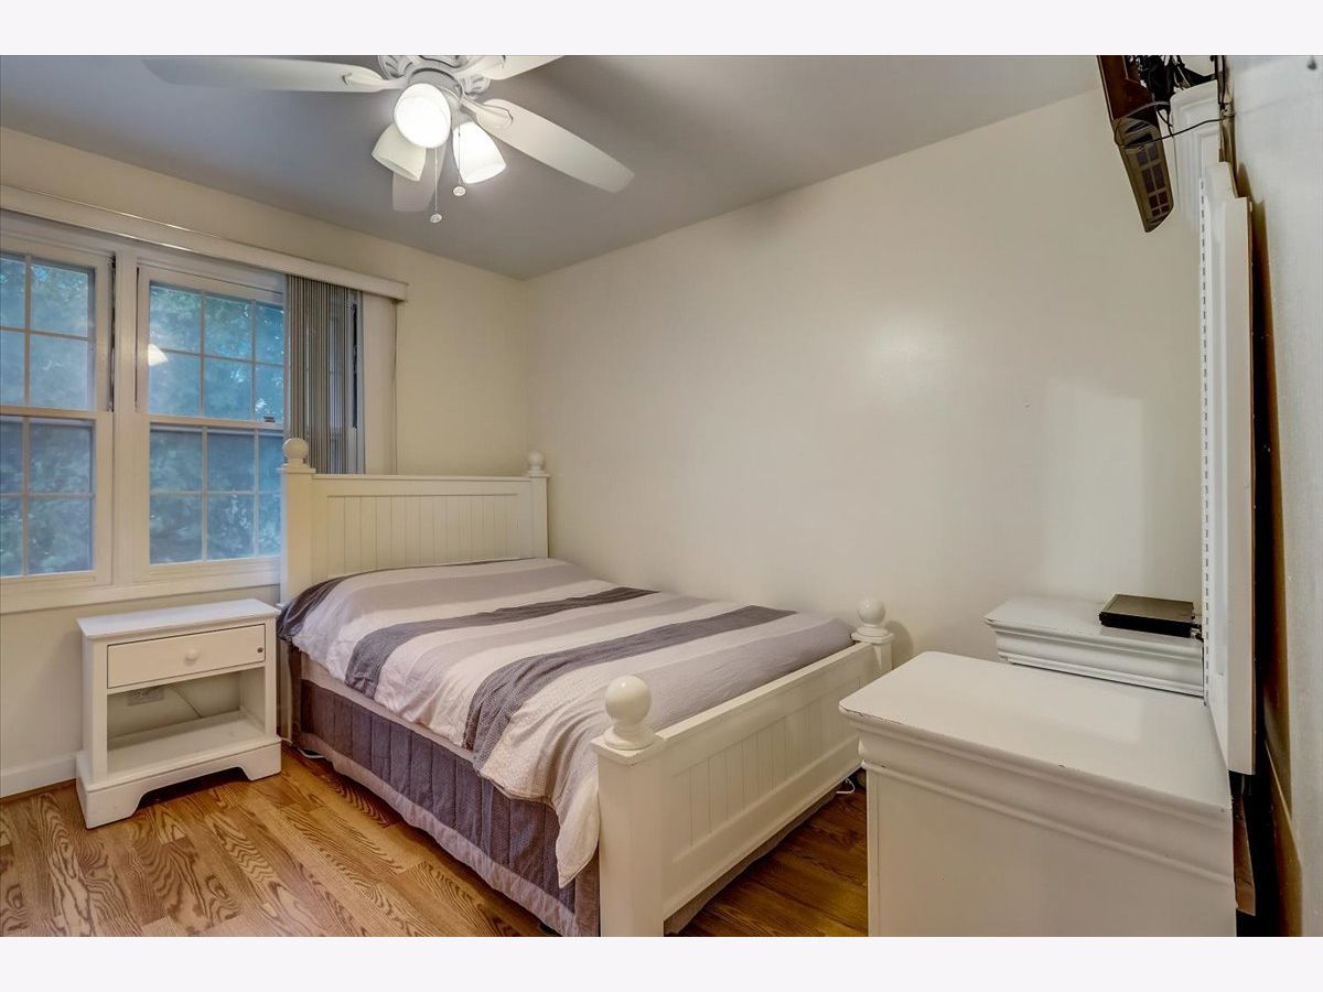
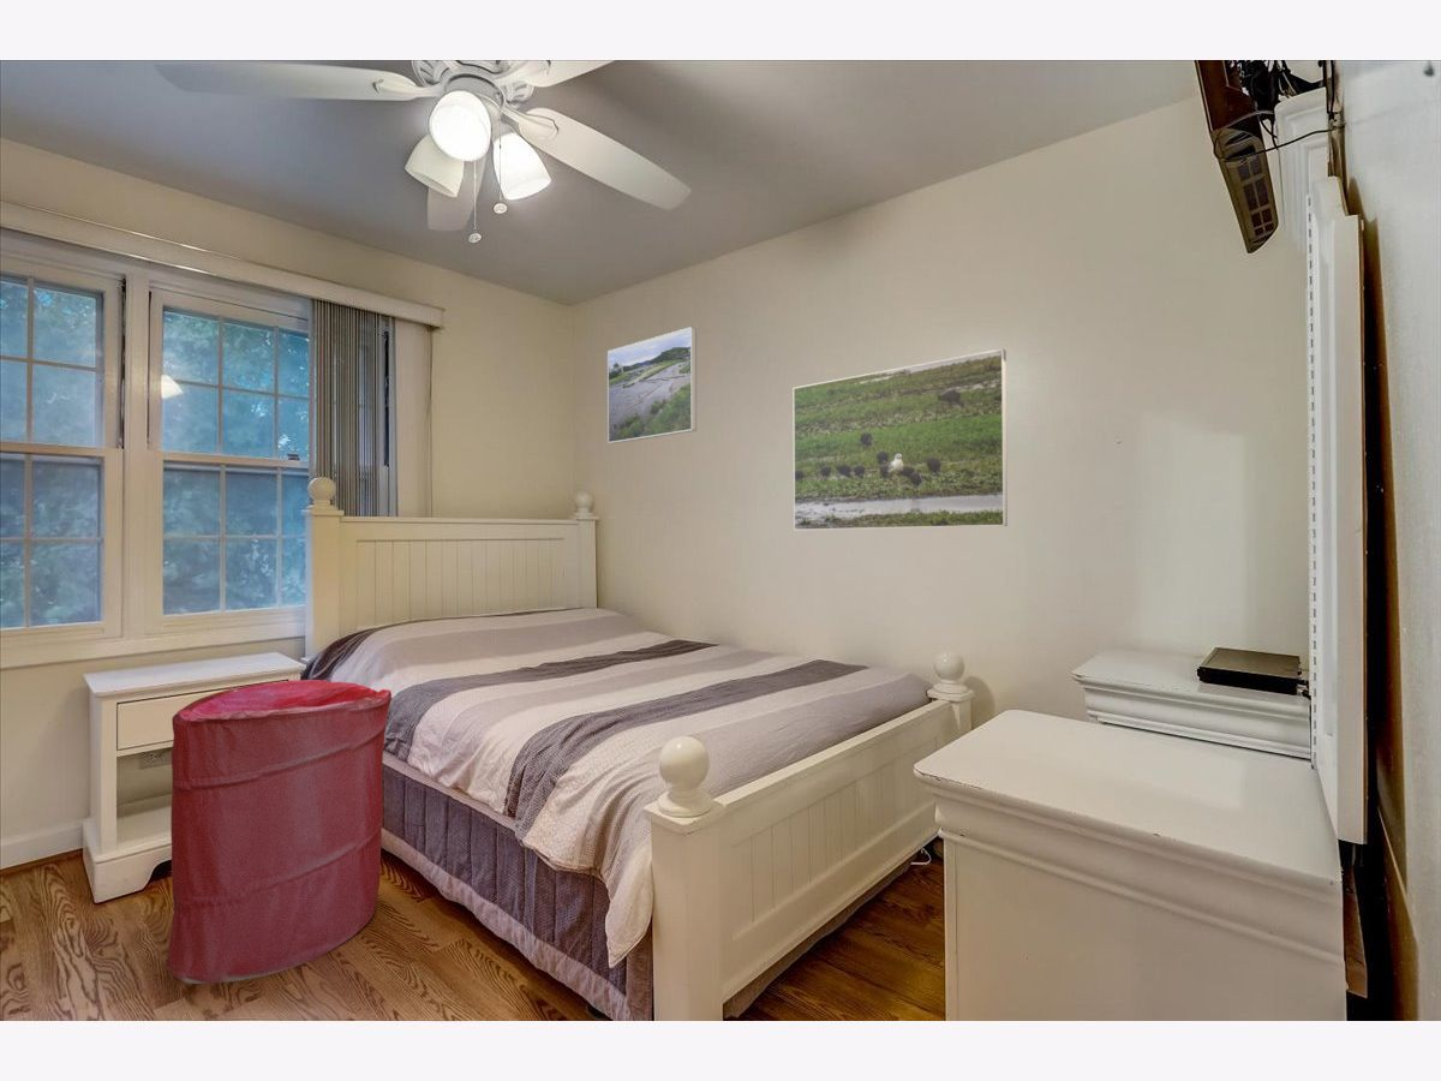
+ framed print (650, 388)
+ laundry hamper (288, 806)
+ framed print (889, 449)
